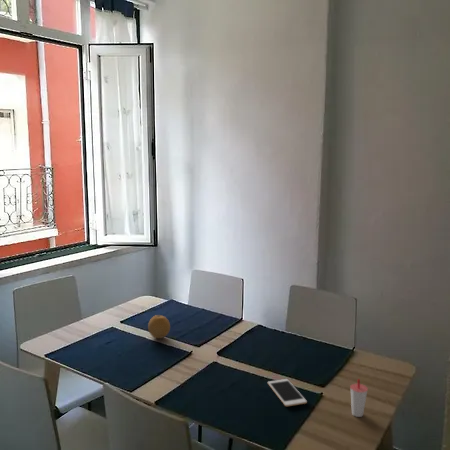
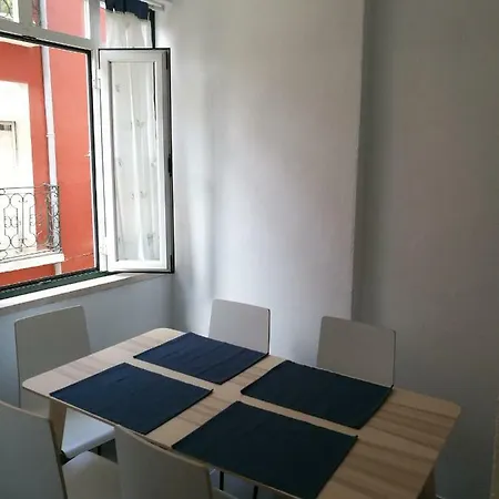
- cup (358, 396)
- fruit (159, 326)
- cell phone (286, 392)
